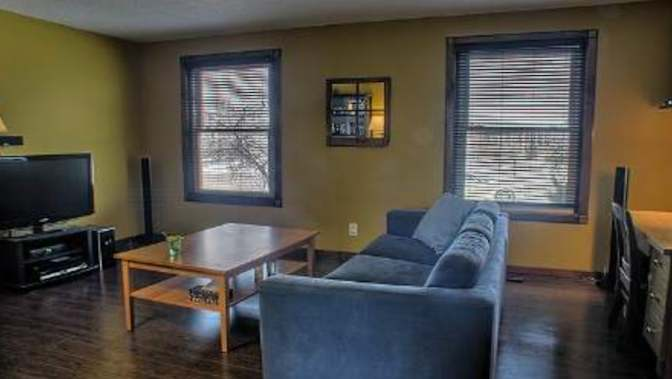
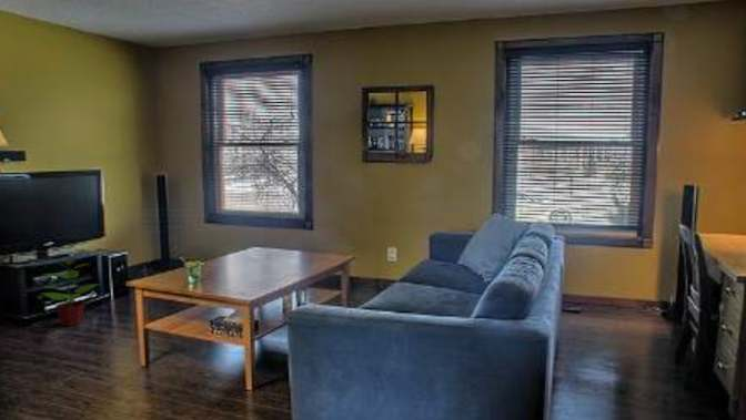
+ potted plant (69, 290)
